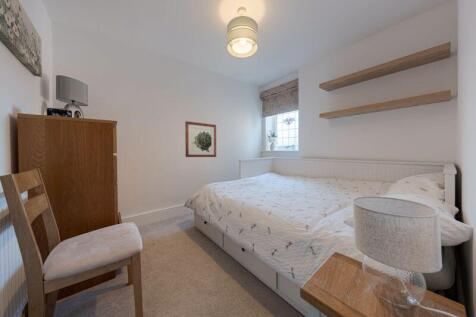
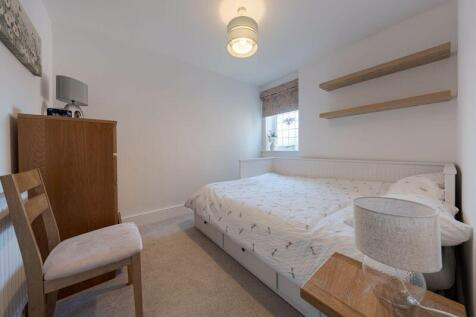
- wall art (201, 140)
